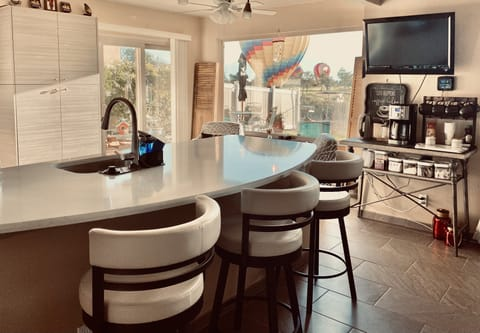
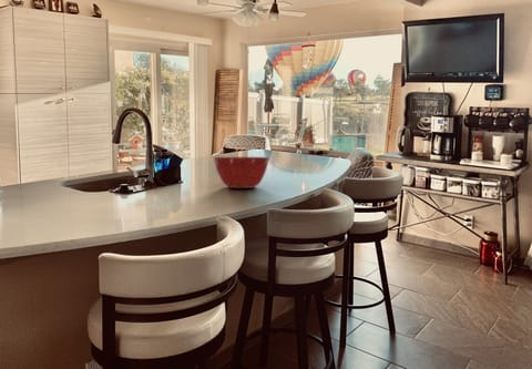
+ mixing bowl (242, 172)
